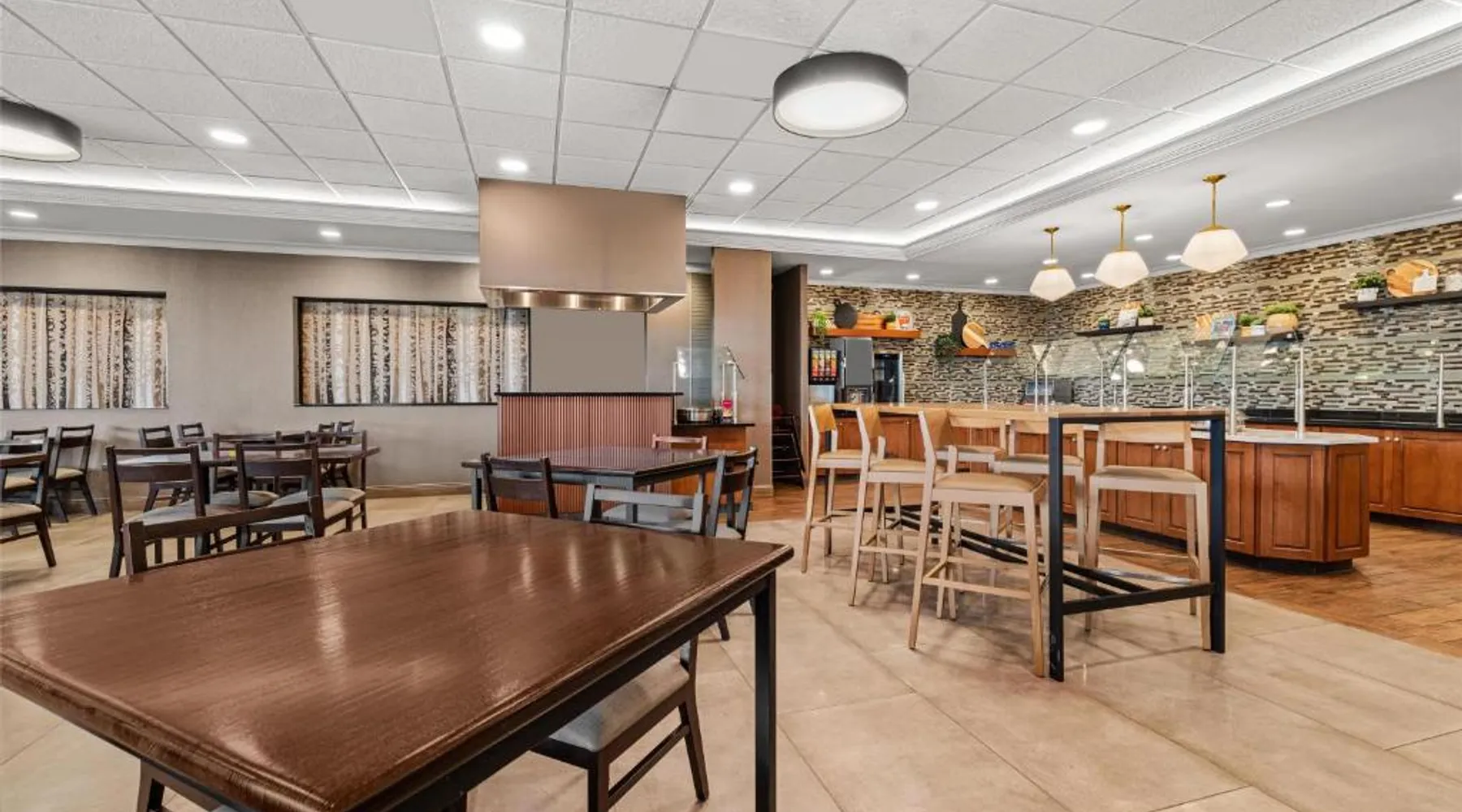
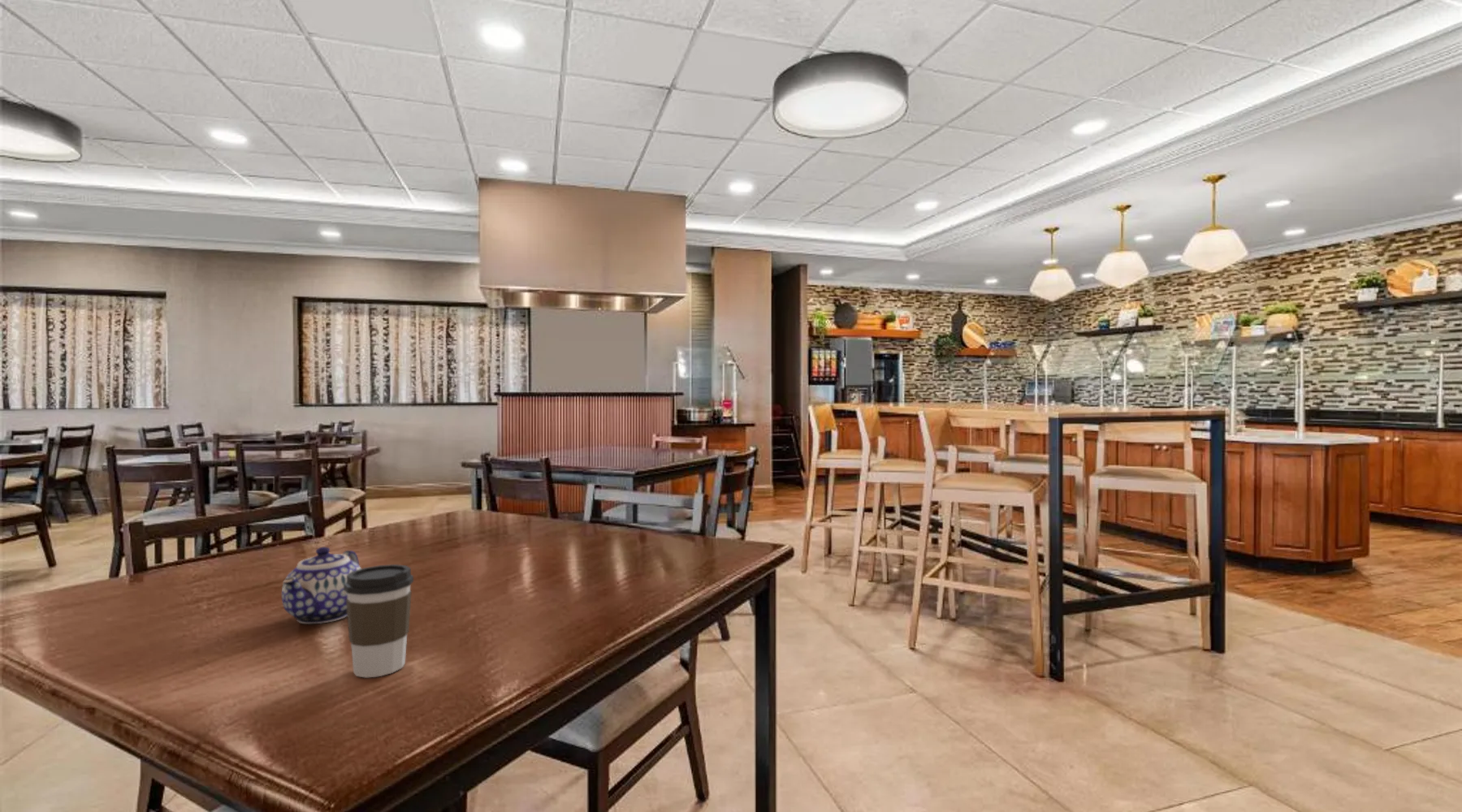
+ coffee cup (379, 620)
+ teapot (324, 581)
